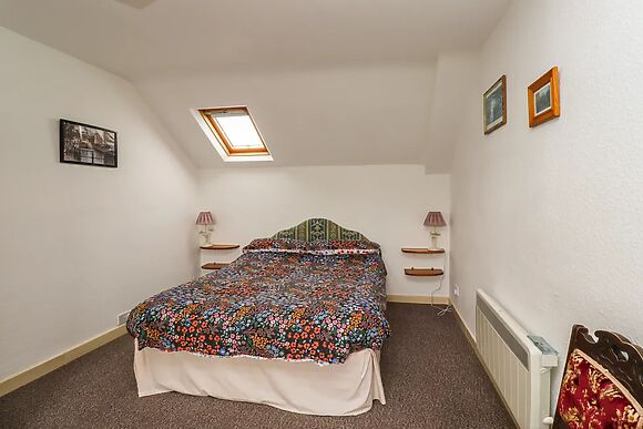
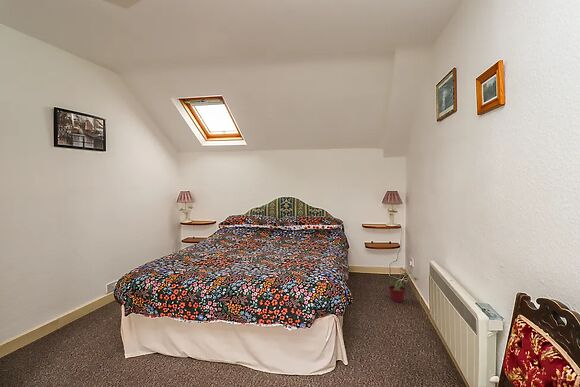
+ potted plant (403, 284)
